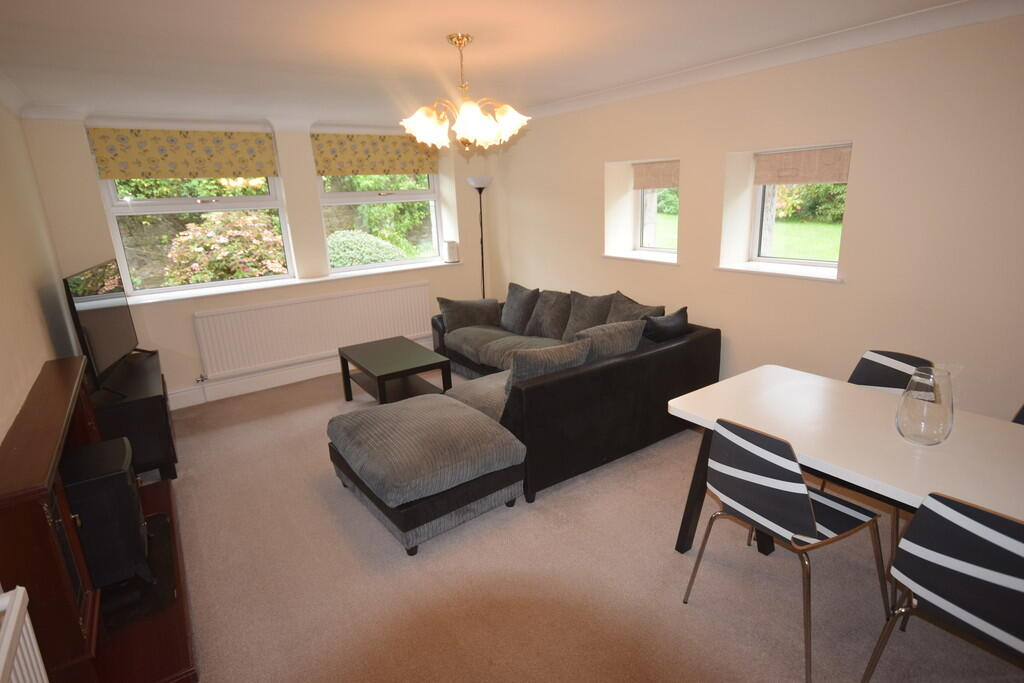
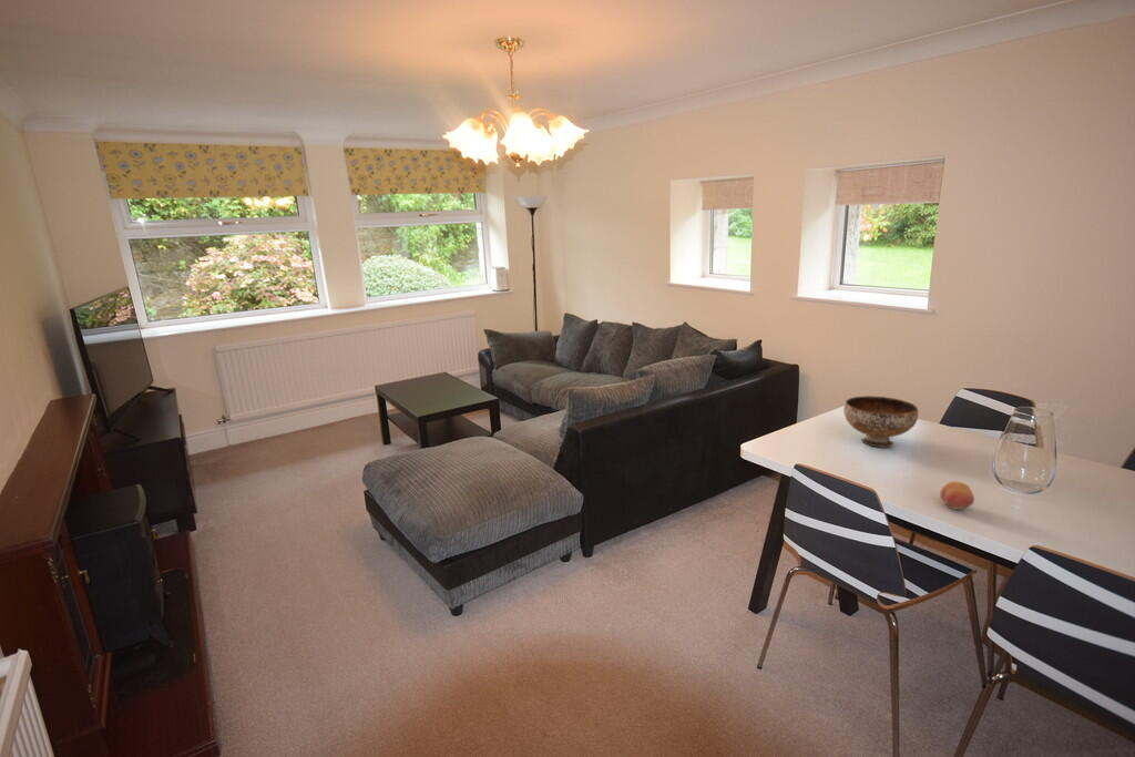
+ bowl (879, 423)
+ fruit (957, 494)
